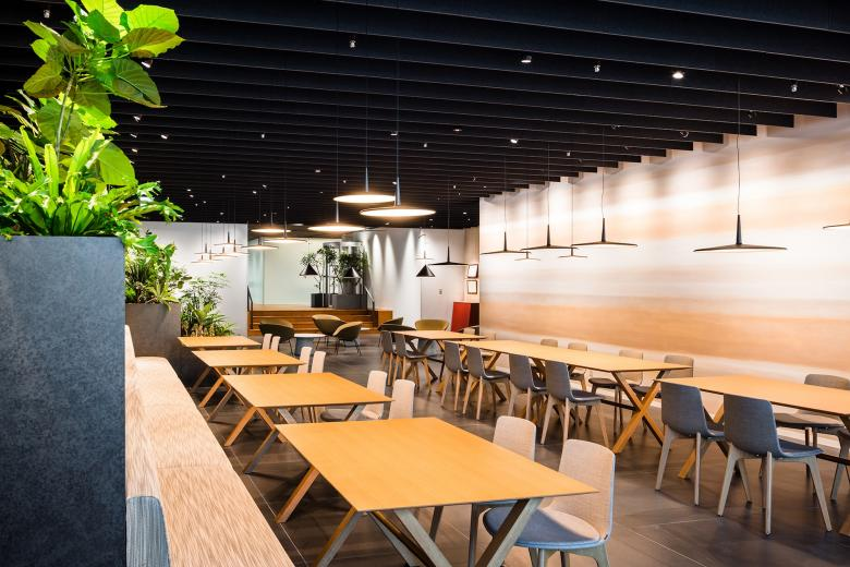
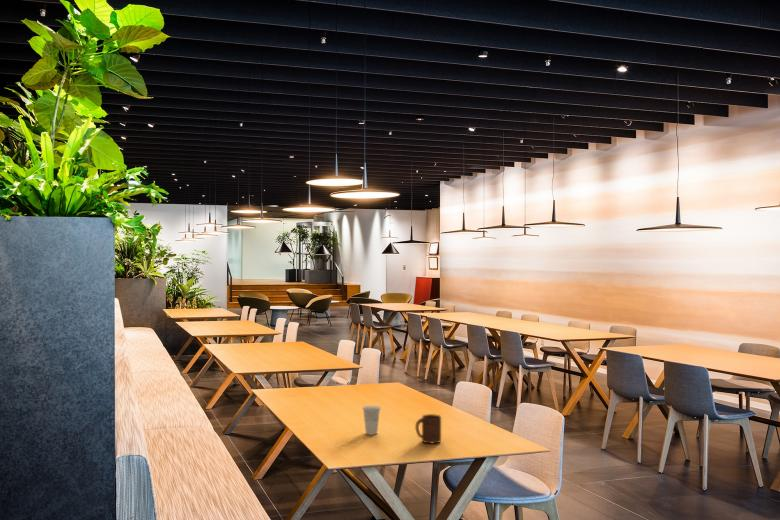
+ cup (429, 429)
+ cup (371, 420)
